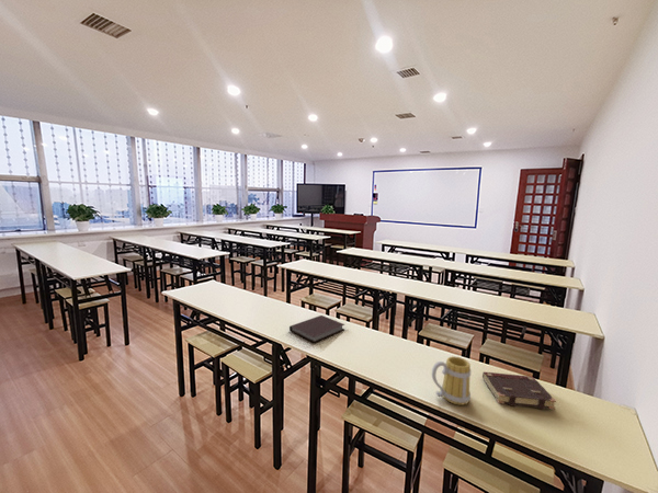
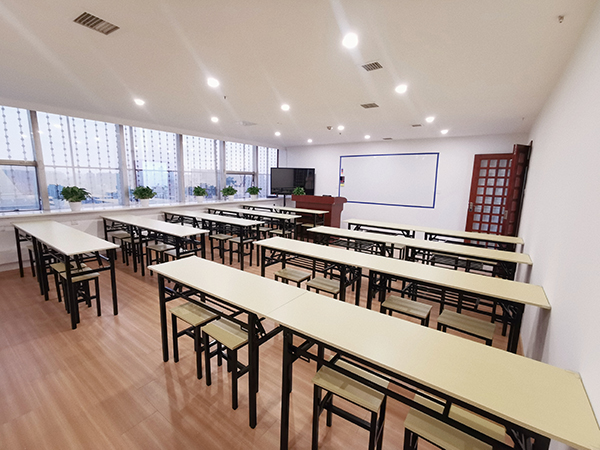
- mug (452, 378)
- notebook (317, 328)
- book (517, 388)
